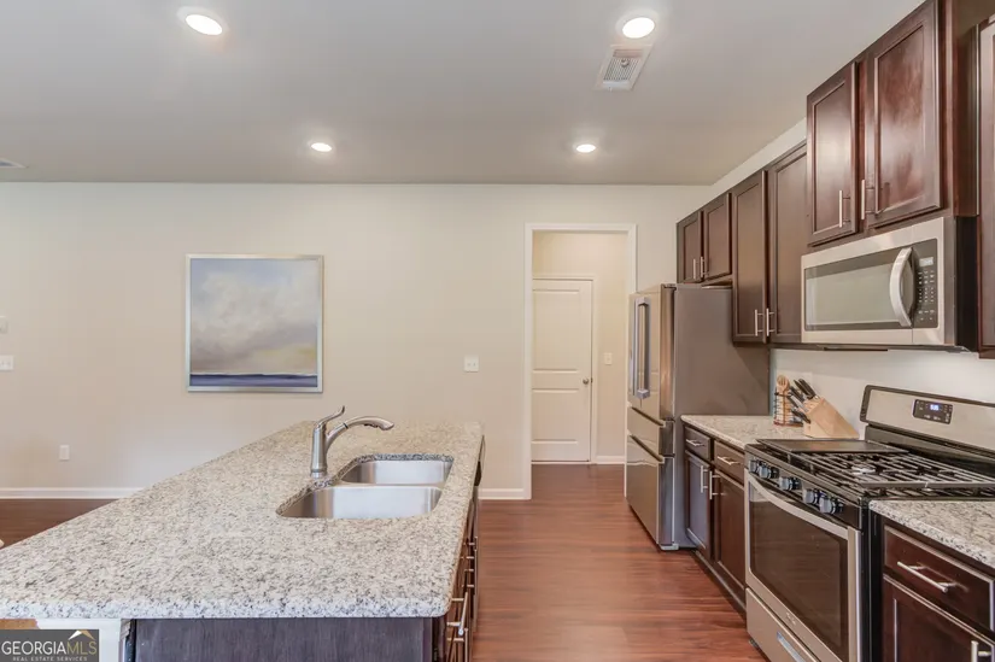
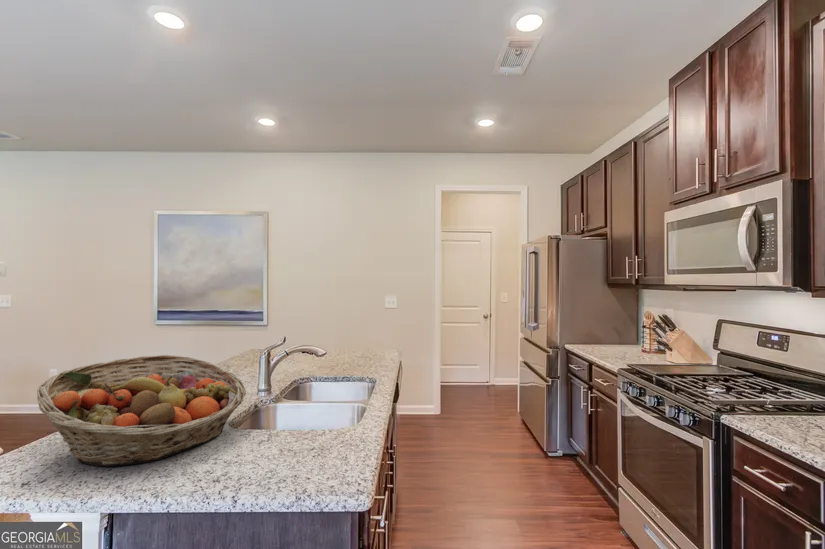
+ fruit basket (153, 402)
